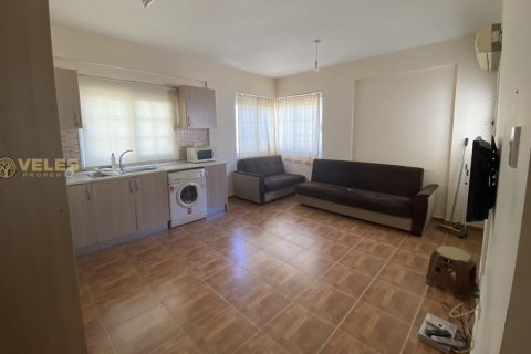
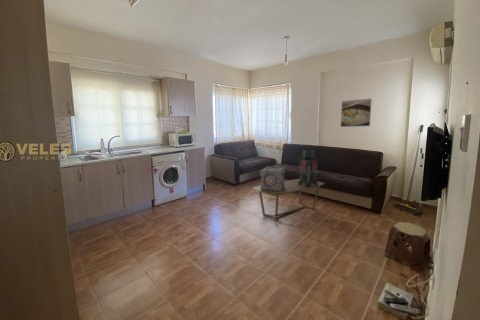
+ decorative cube (272, 178)
+ pedestal (308, 167)
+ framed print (355, 113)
+ coffee table (286, 193)
